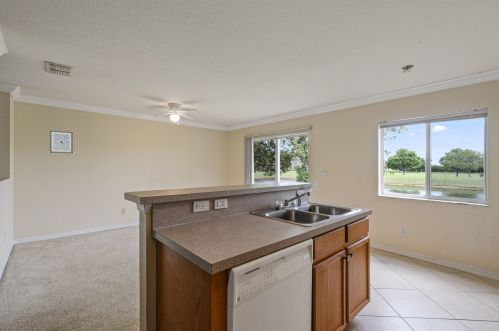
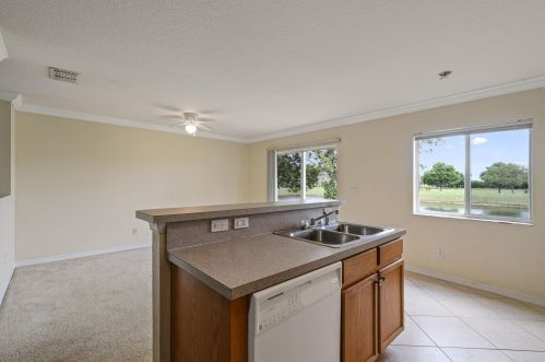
- wall art (61, 142)
